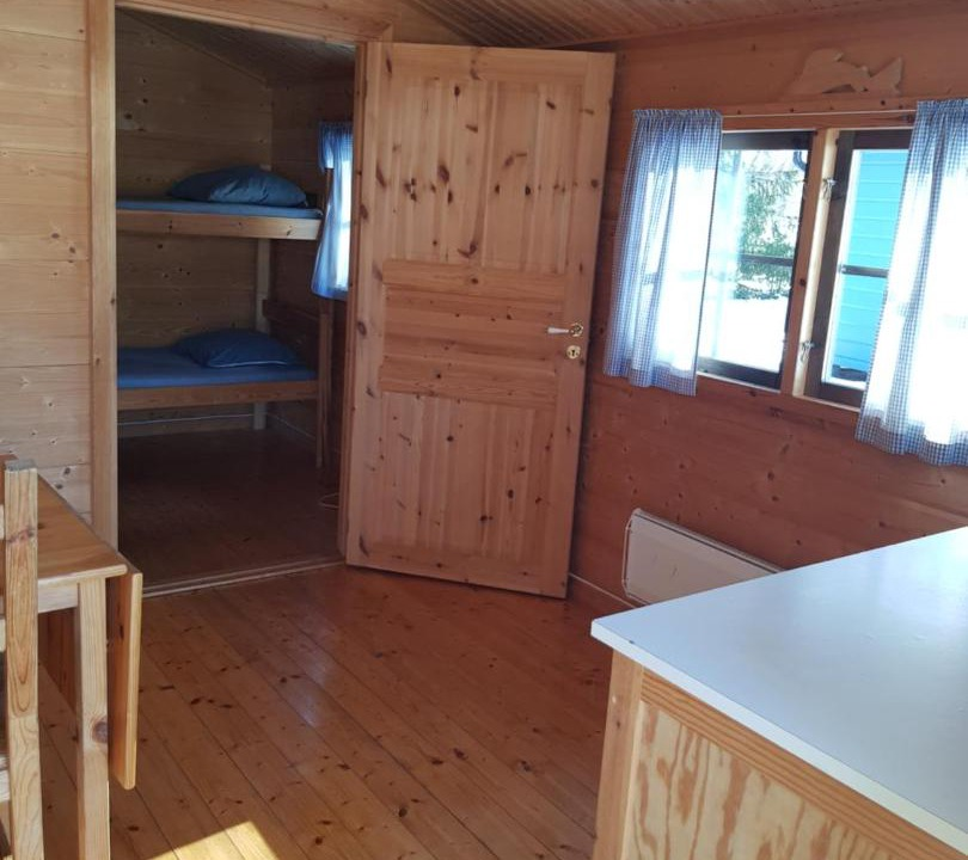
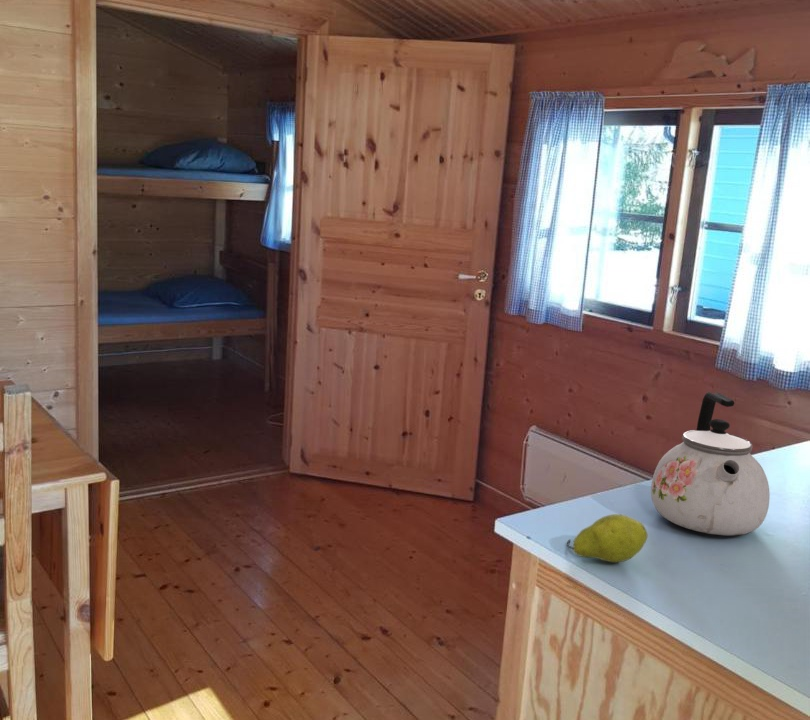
+ kettle (714, 460)
+ fruit (605, 534)
